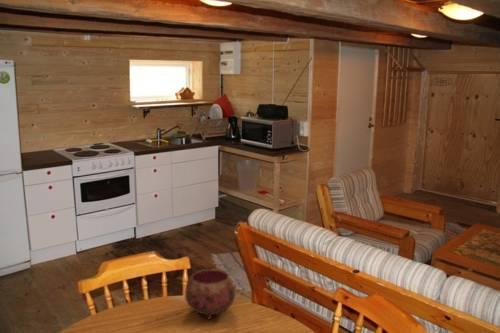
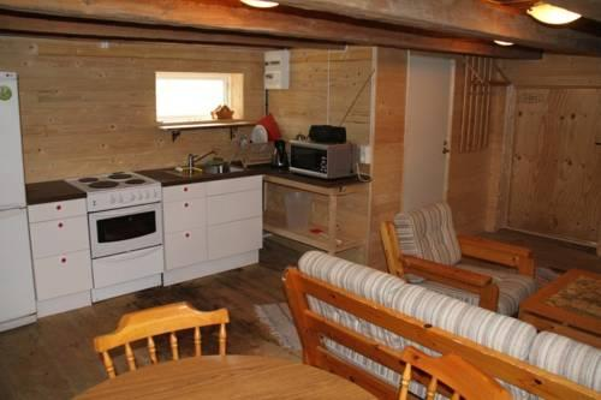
- bowl (210, 294)
